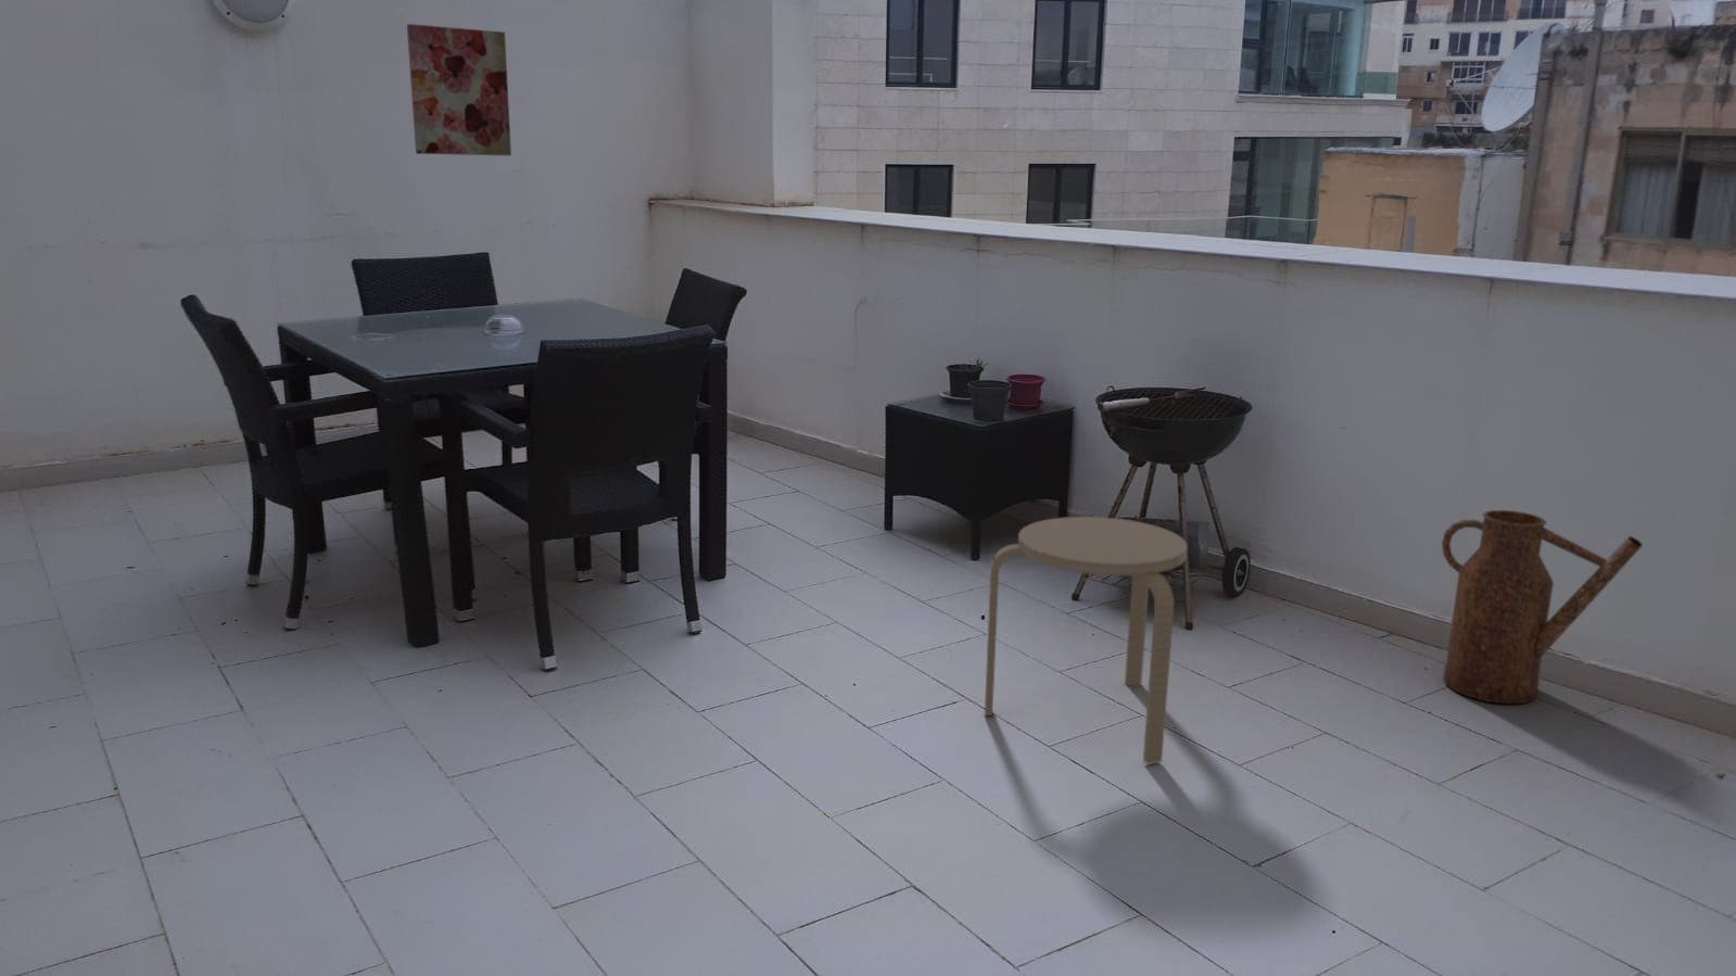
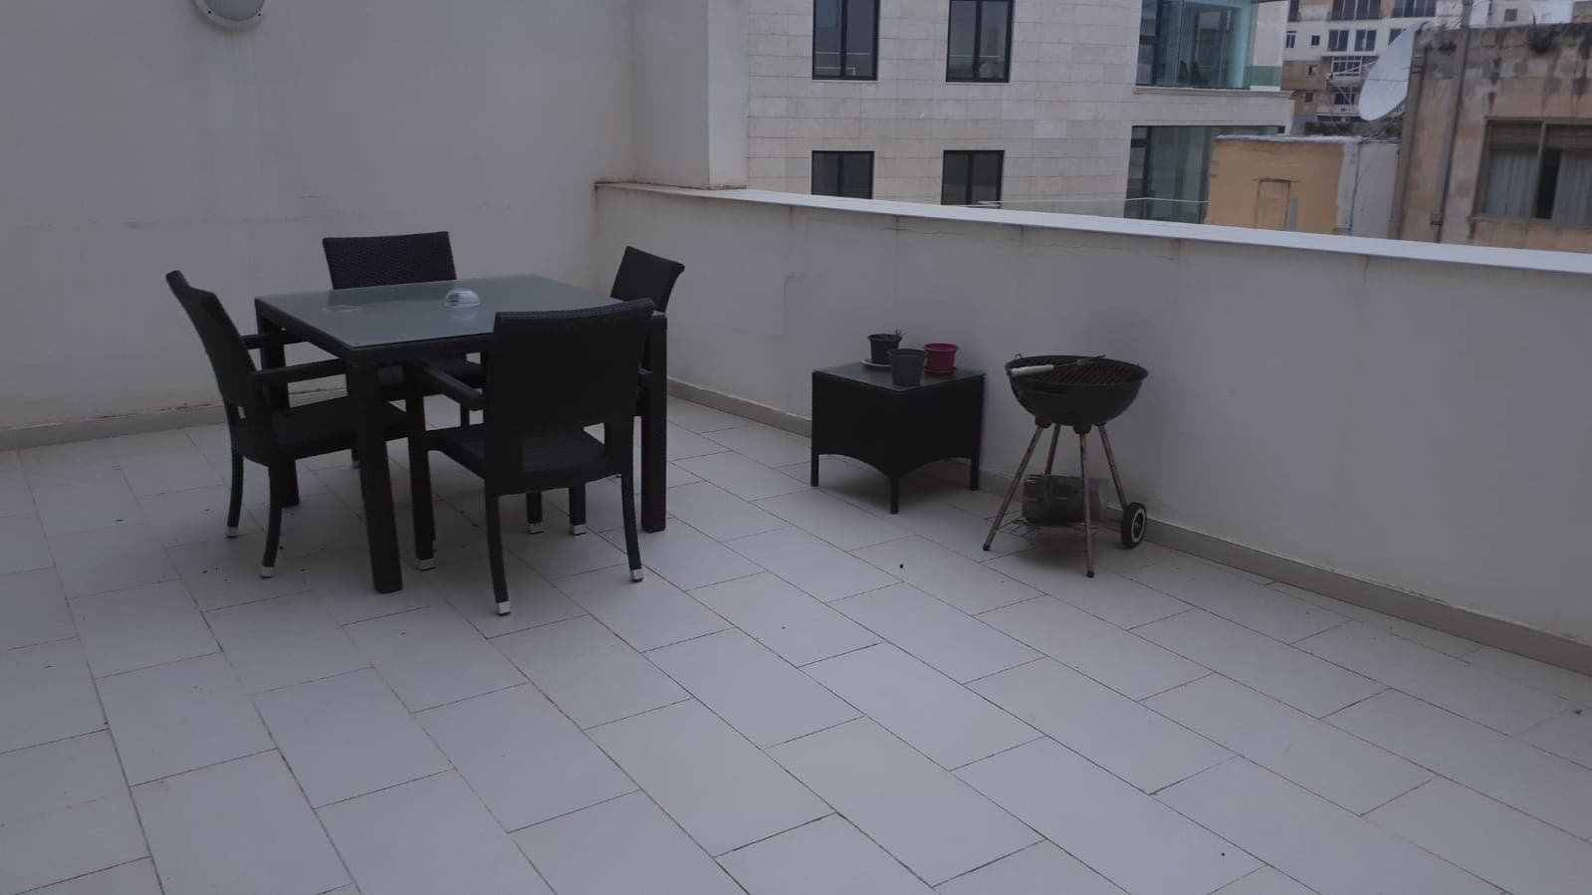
- wall art (460, 92)
- stool (1128, 629)
- watering can (1525, 607)
